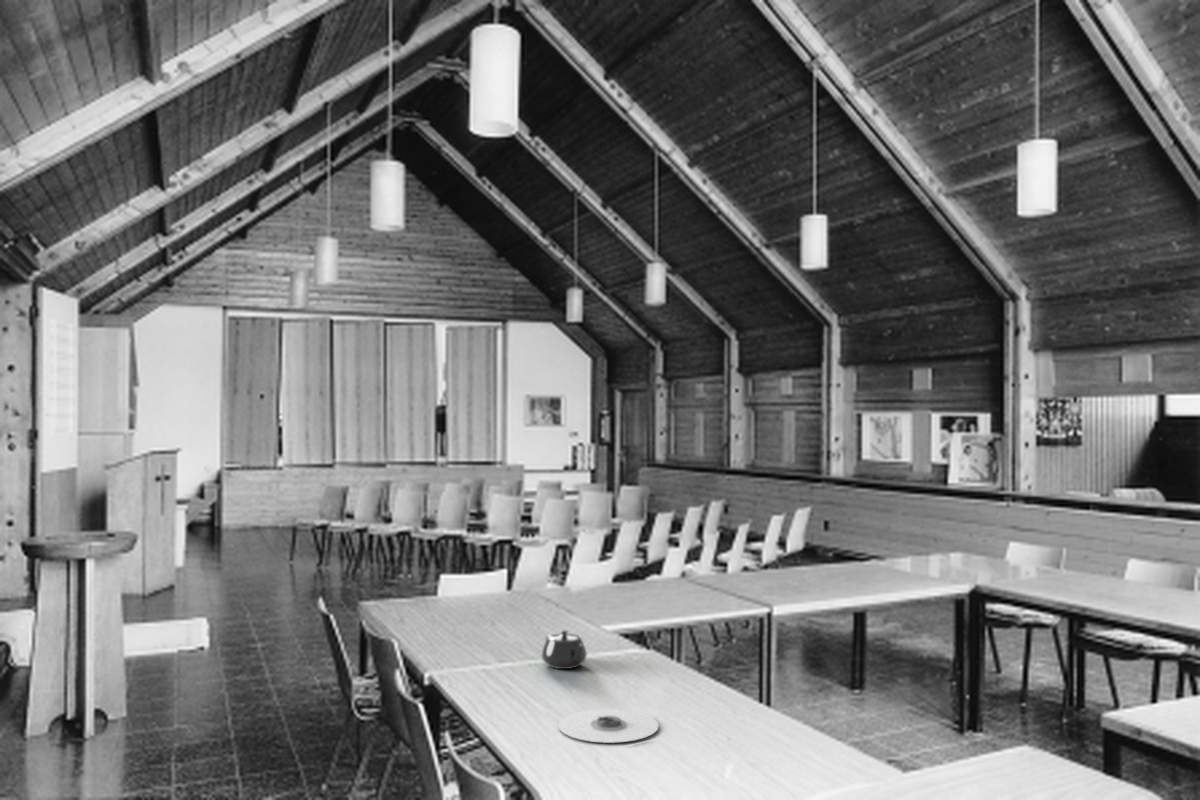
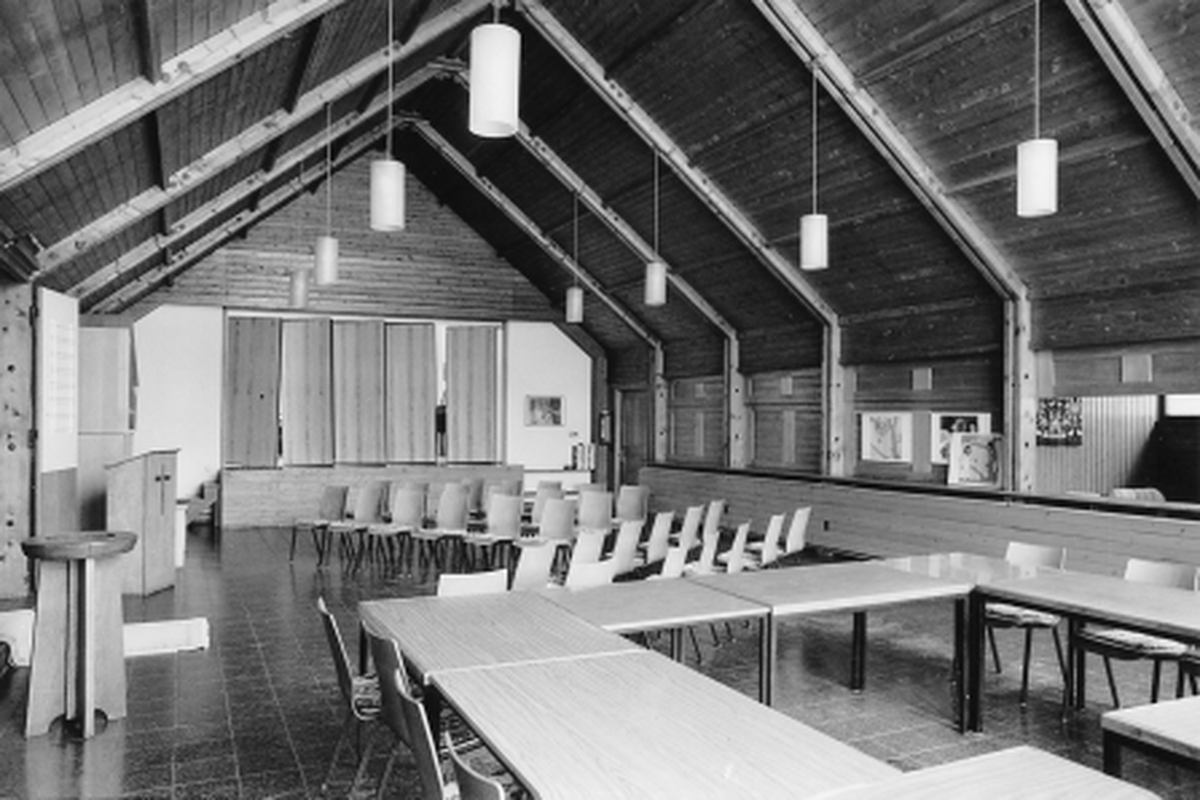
- plate (608, 721)
- teapot (565, 648)
